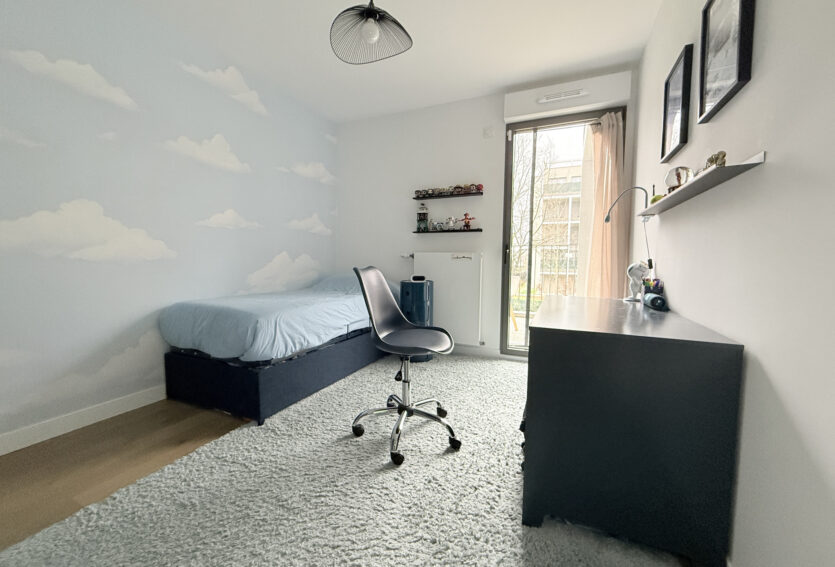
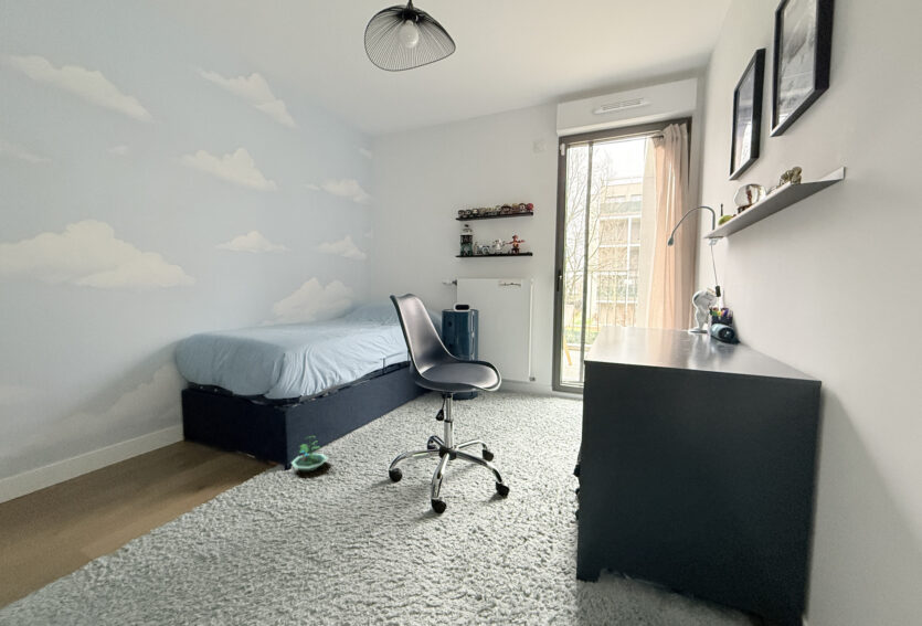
+ terrarium (310, 442)
